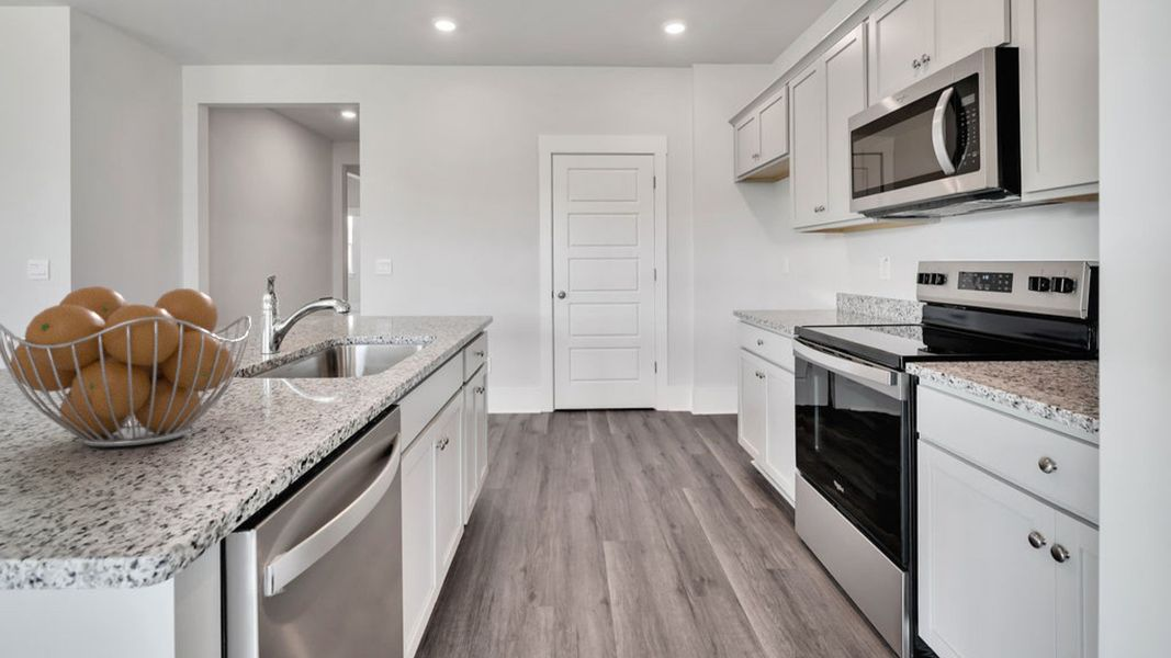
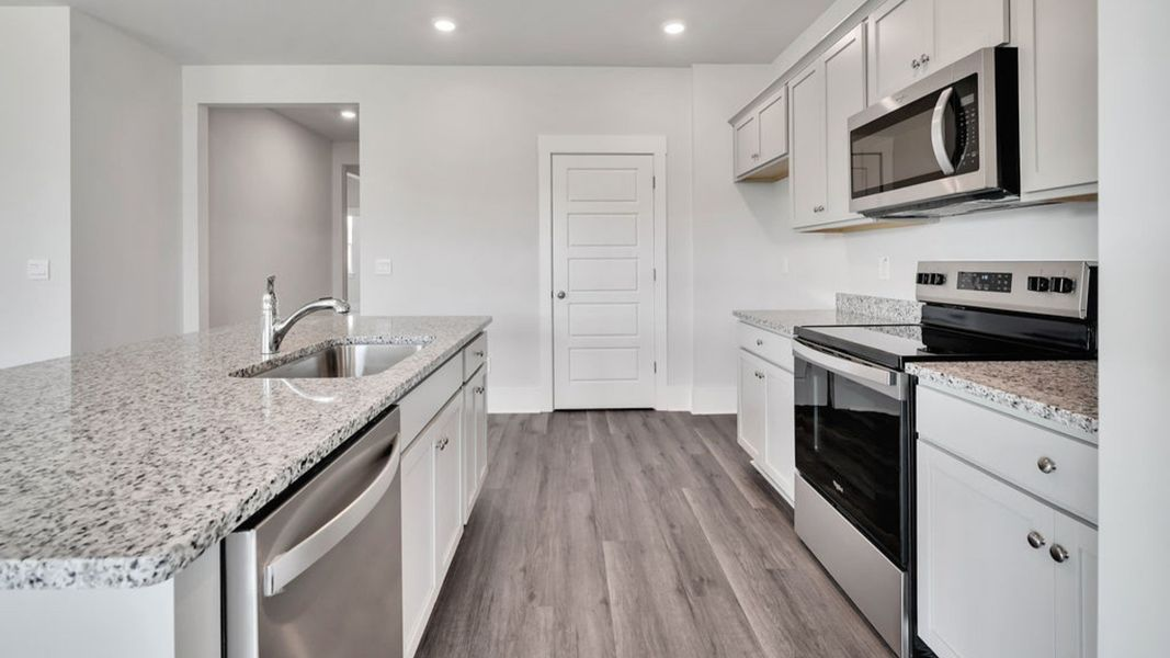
- fruit basket (135, 362)
